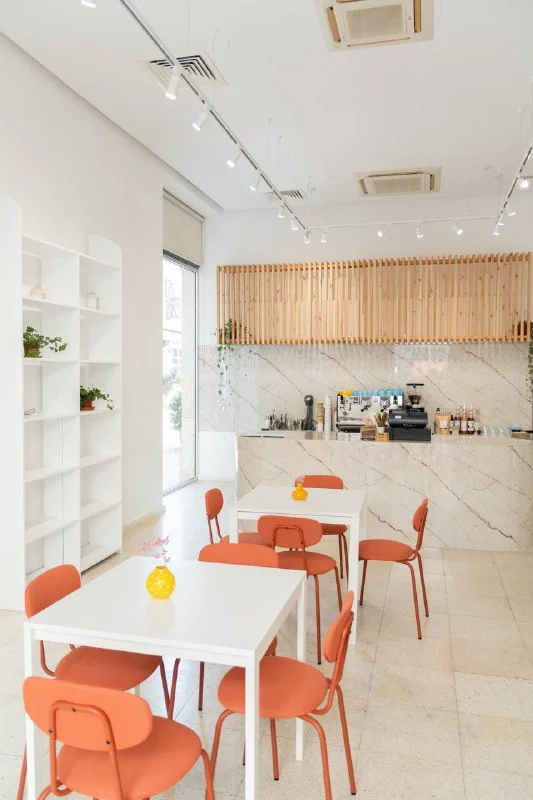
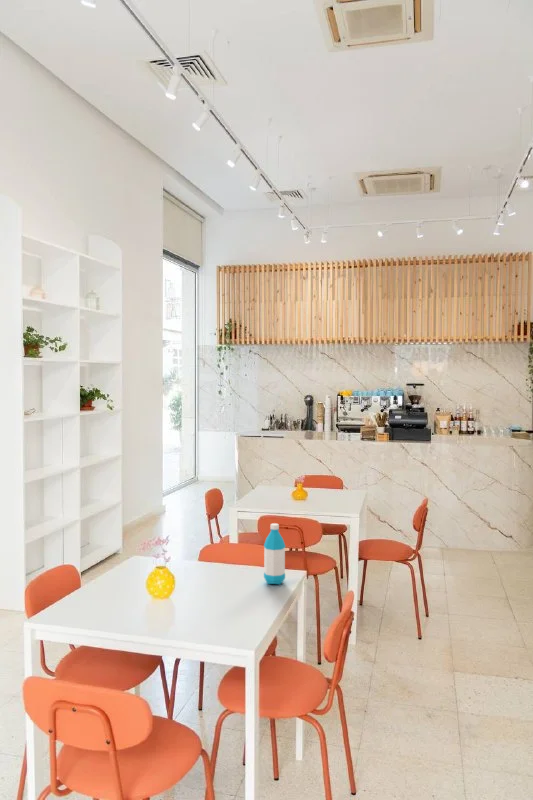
+ water bottle (274, 553)
